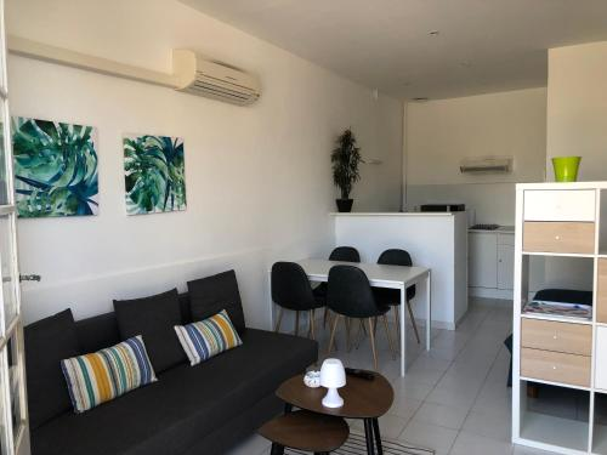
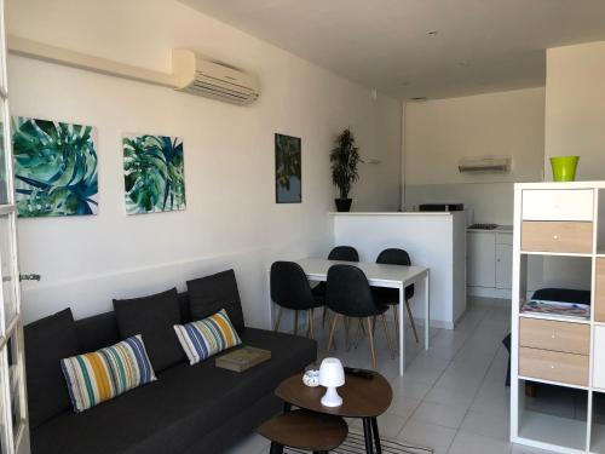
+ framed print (288, 169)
+ book (243, 358)
